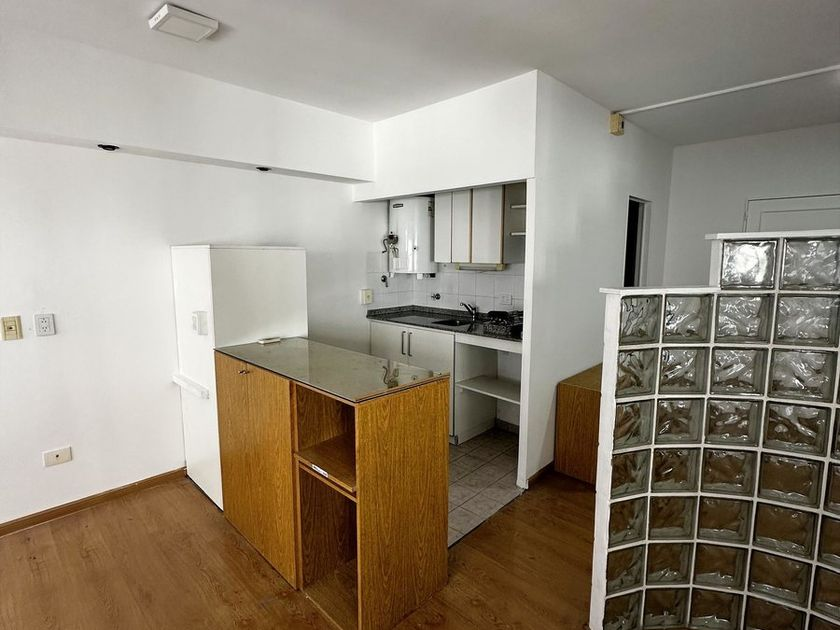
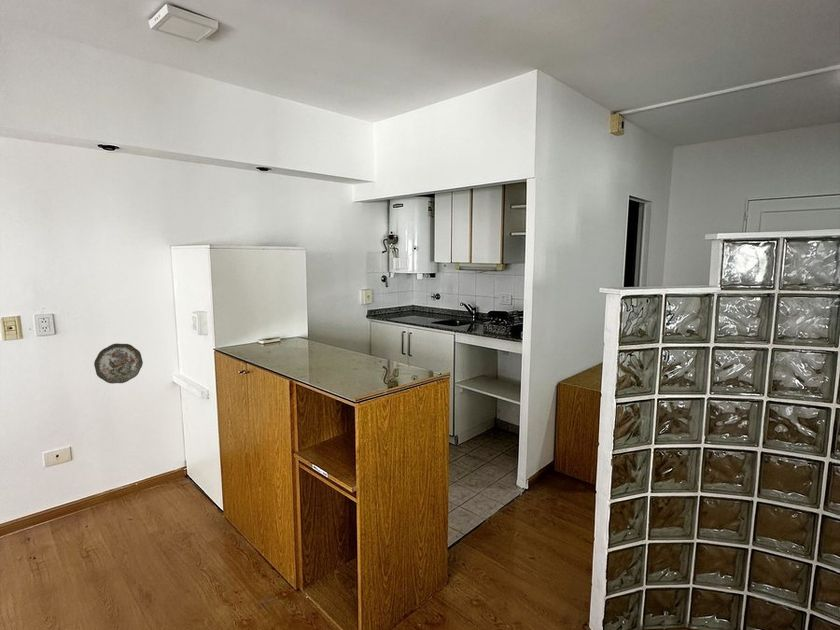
+ decorative plate (118, 363)
